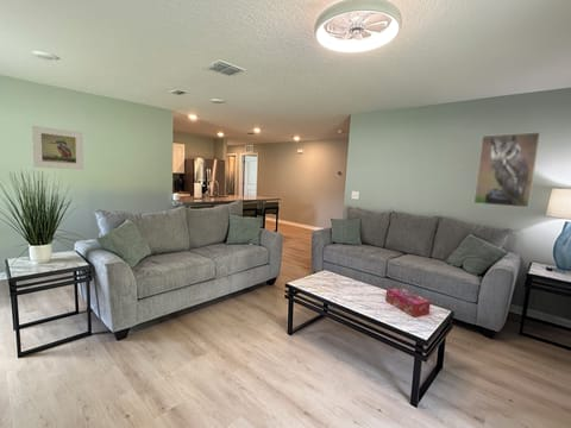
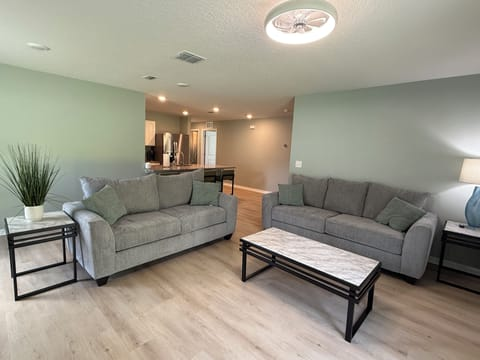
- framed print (504, 170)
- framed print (58, 149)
- tissue box (407, 301)
